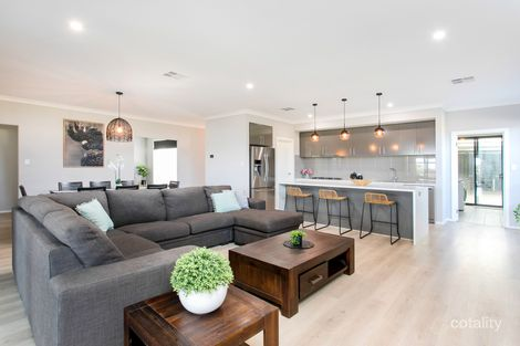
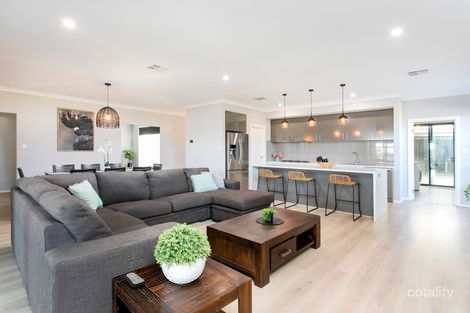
+ remote control (134, 279)
